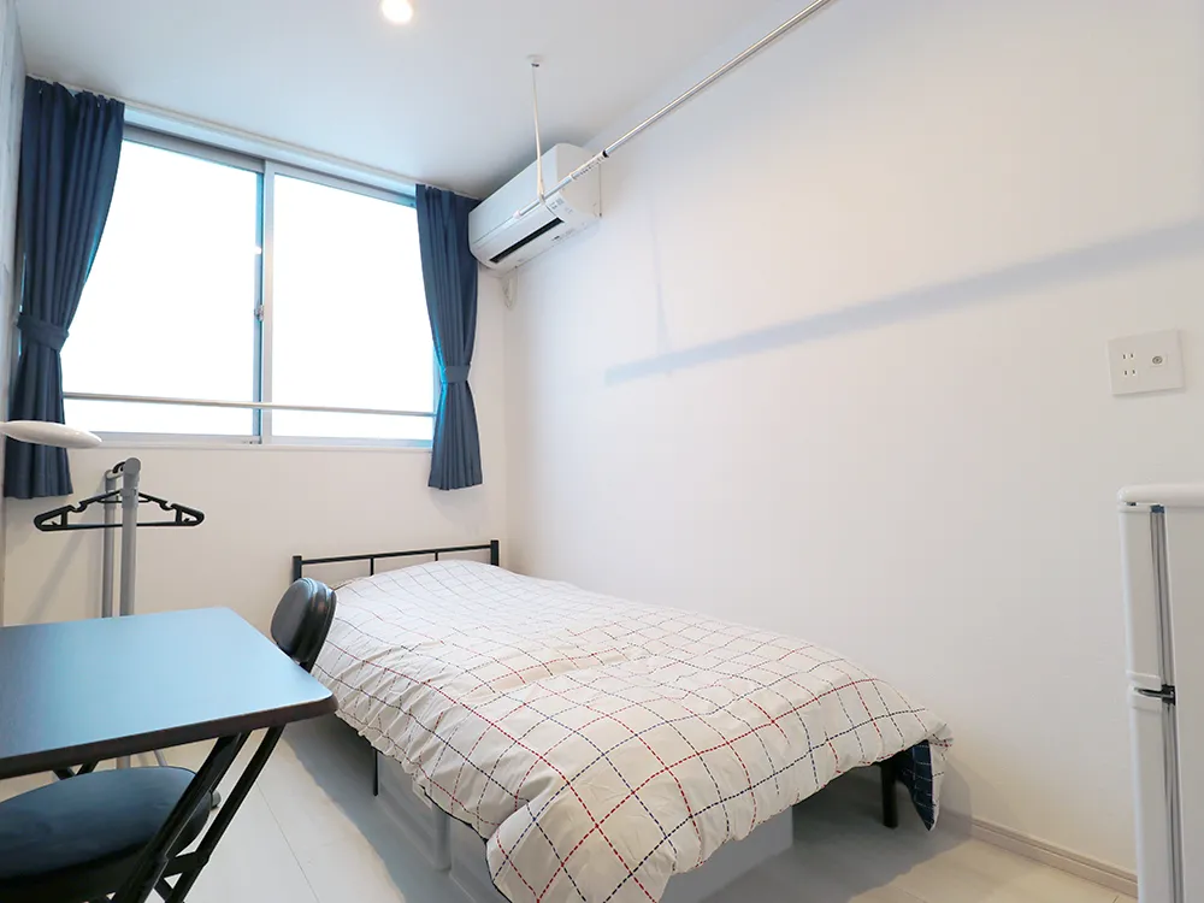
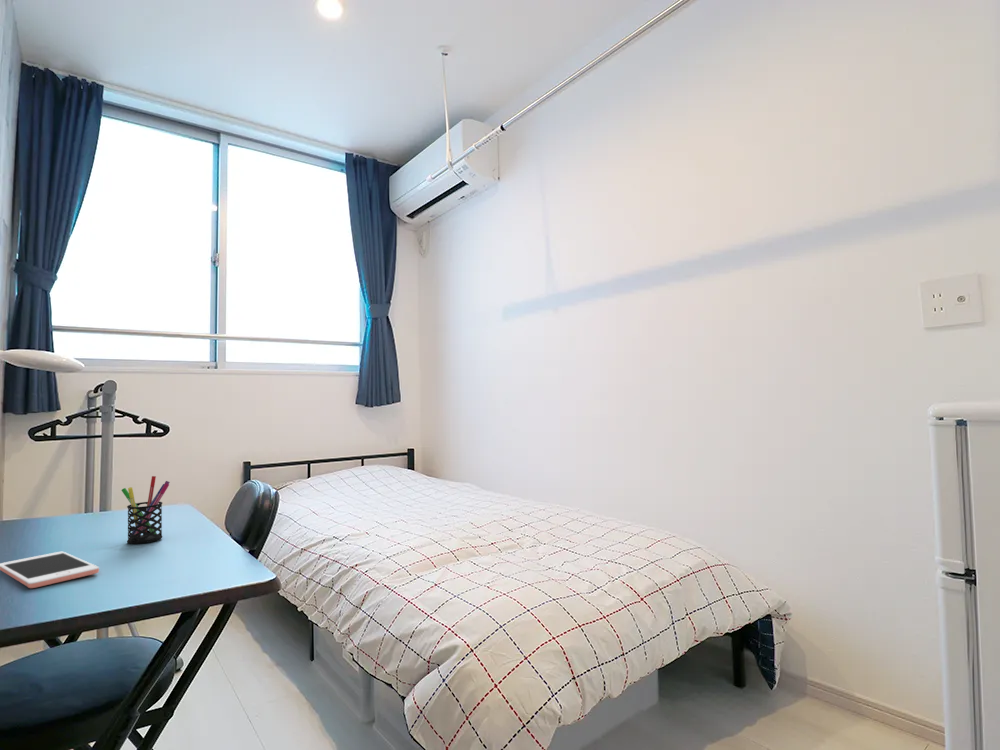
+ cell phone (47, 568)
+ pen holder (142, 508)
